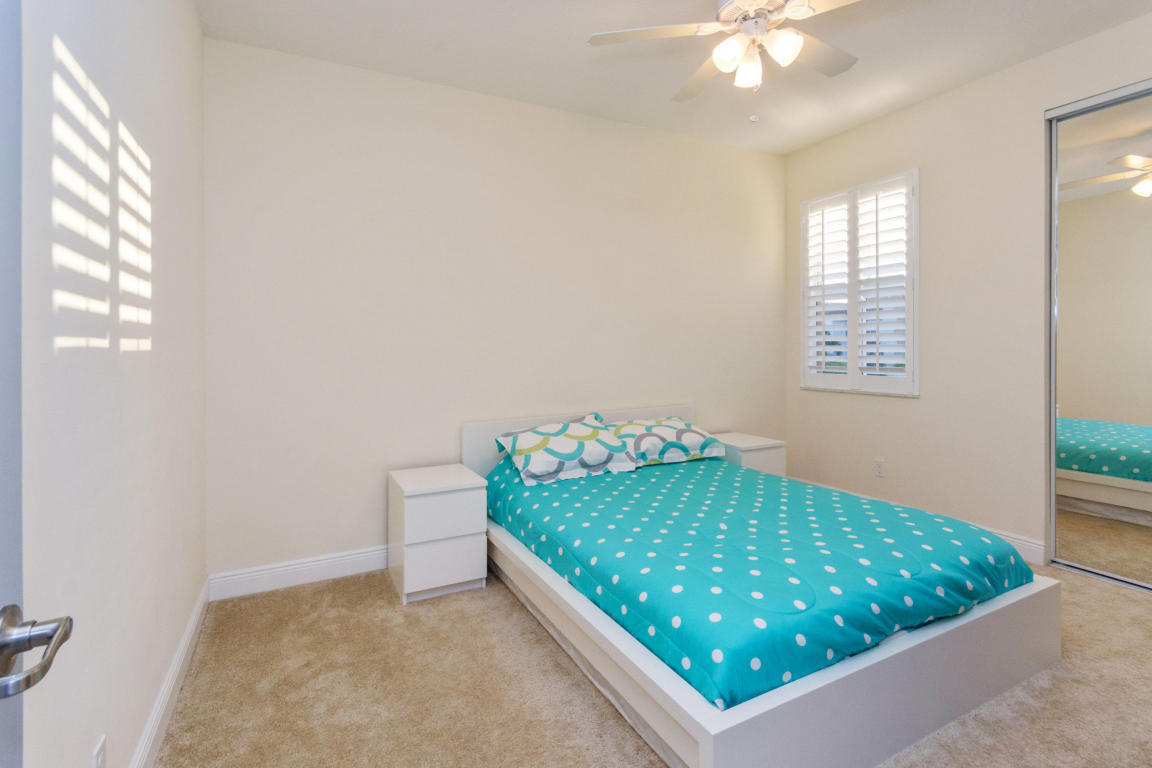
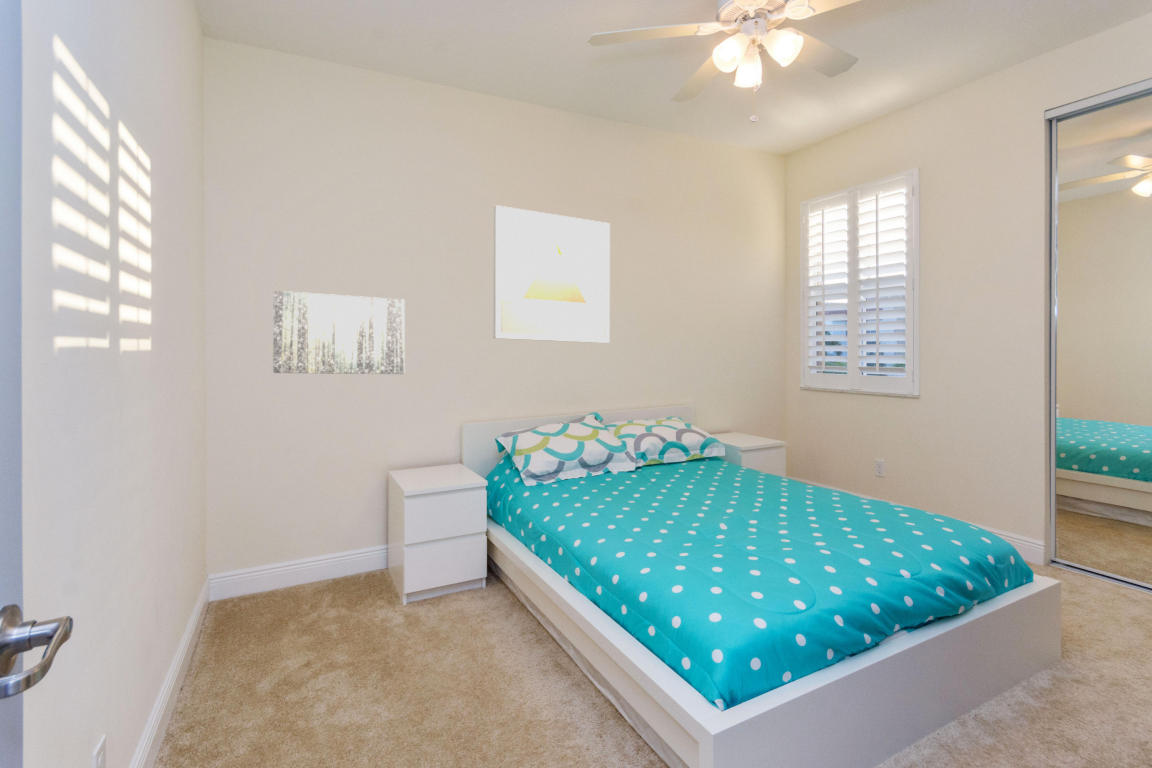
+ wall art (554, 278)
+ wall art (342, 334)
